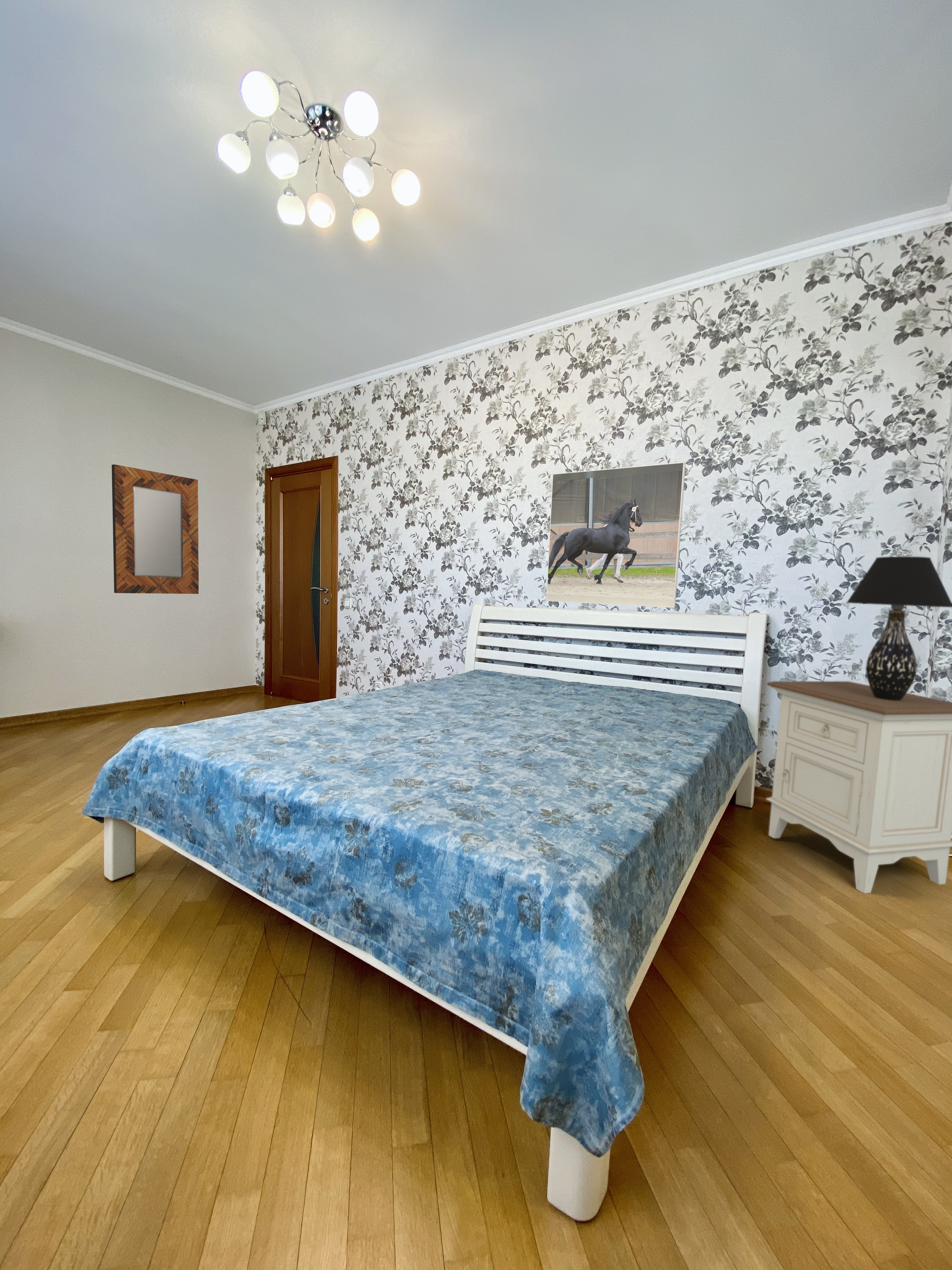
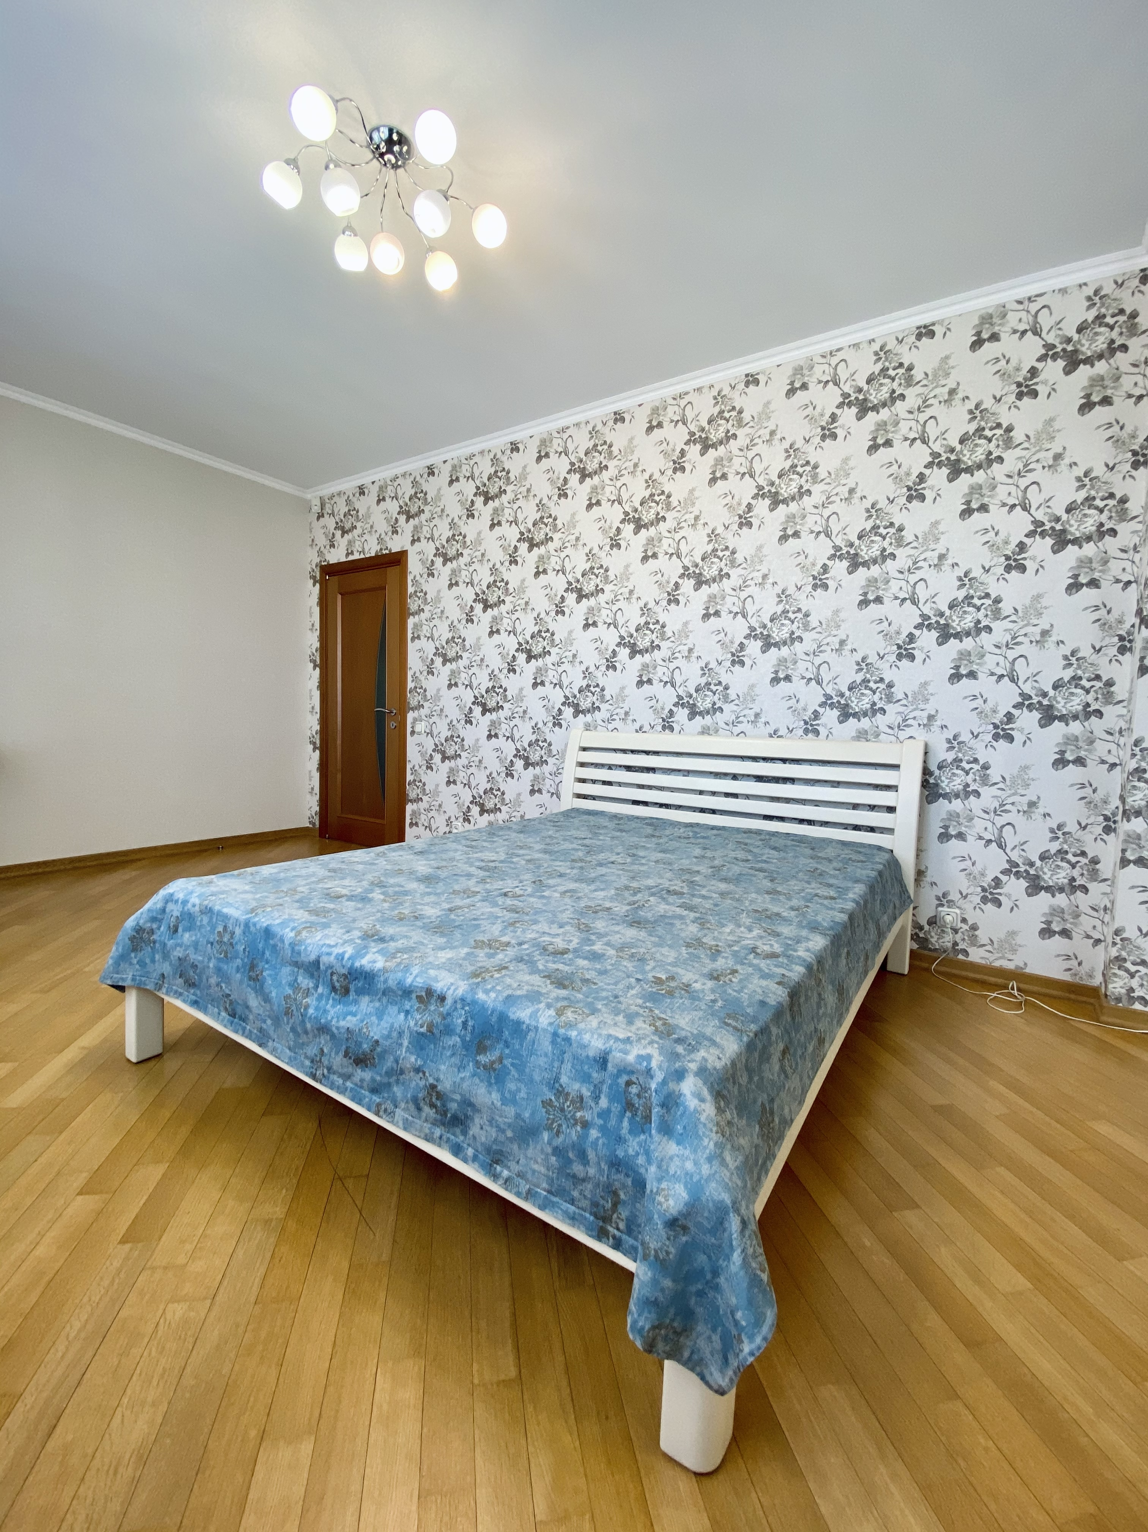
- home mirror (158, 534)
- nightstand (854, 777)
- table lamp (895, 628)
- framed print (610, 537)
